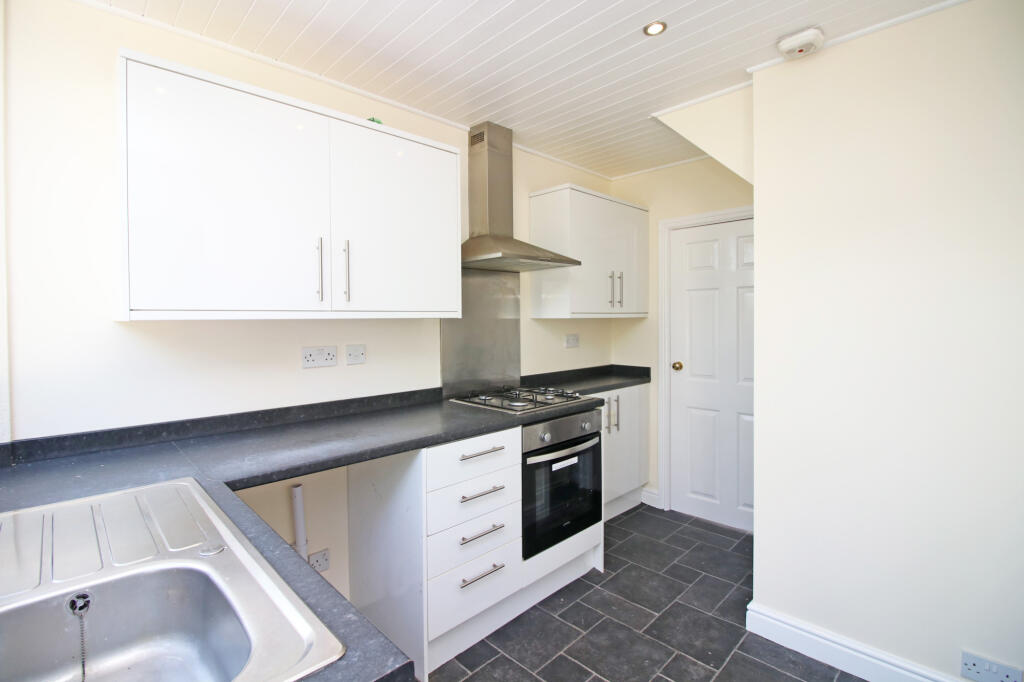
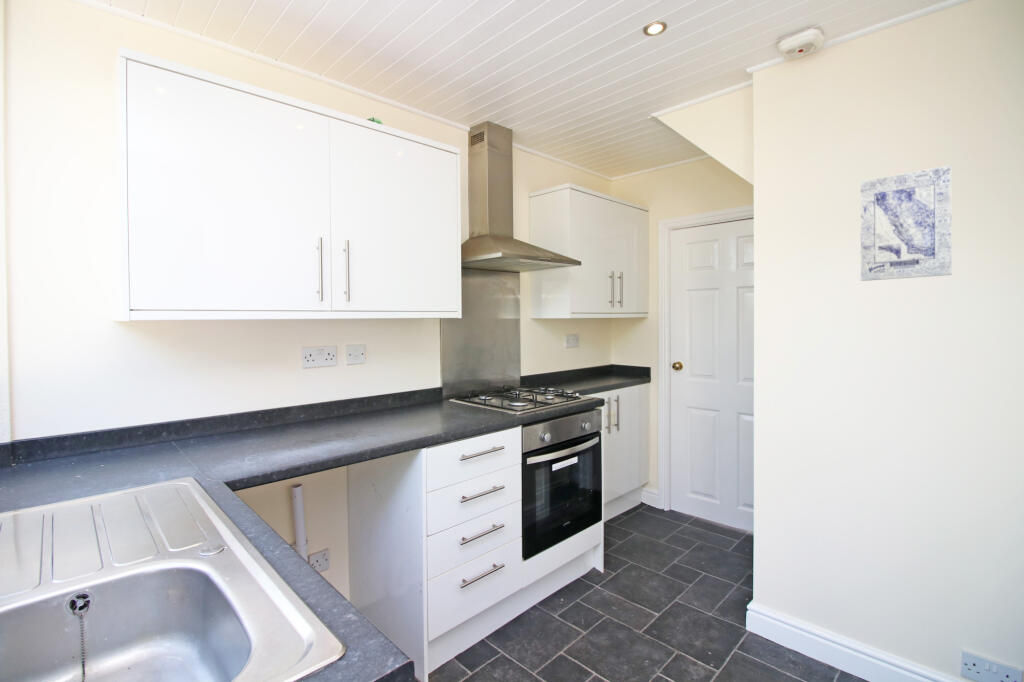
+ wall art (904, 226)
